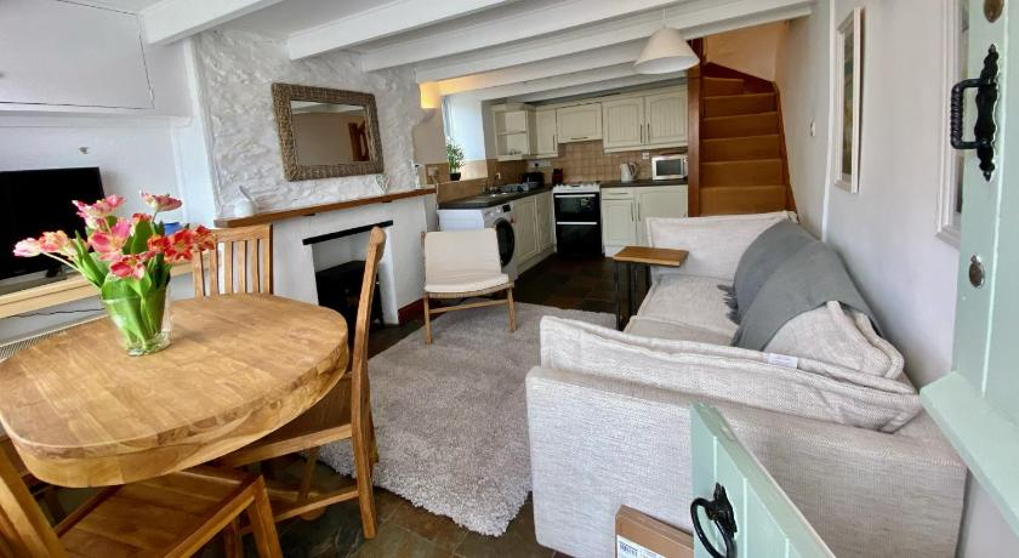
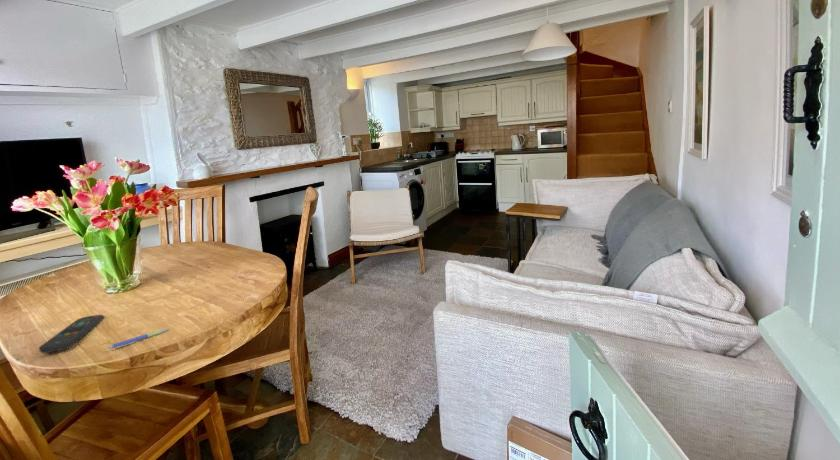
+ pen (139, 337)
+ remote control (74, 331)
